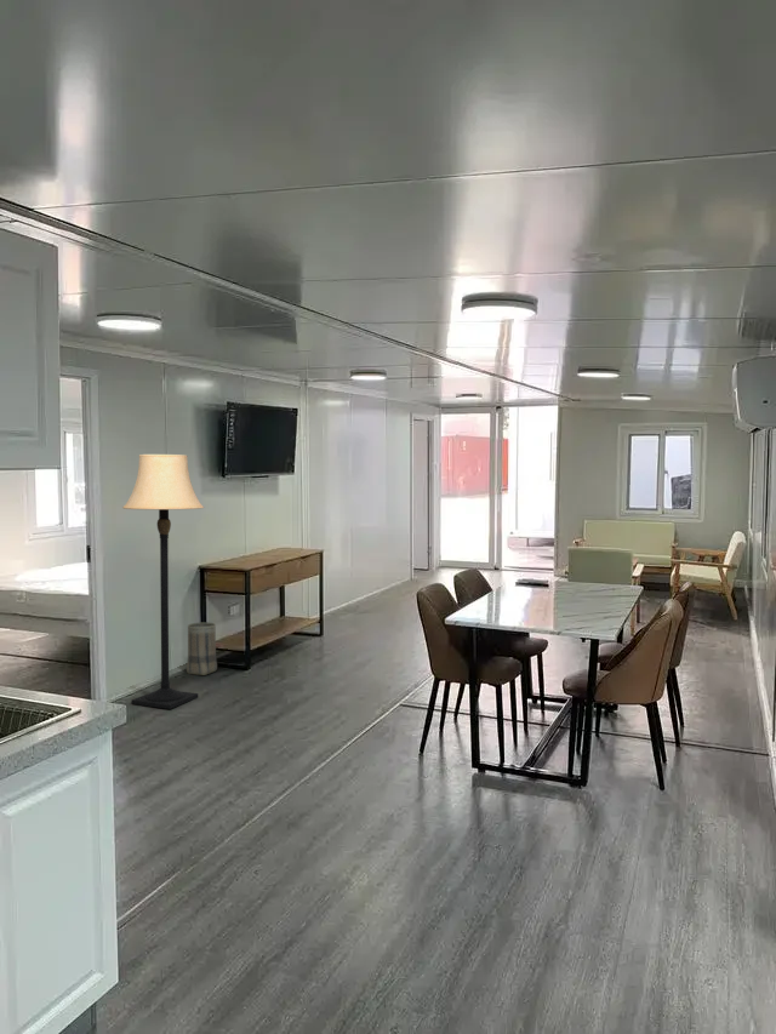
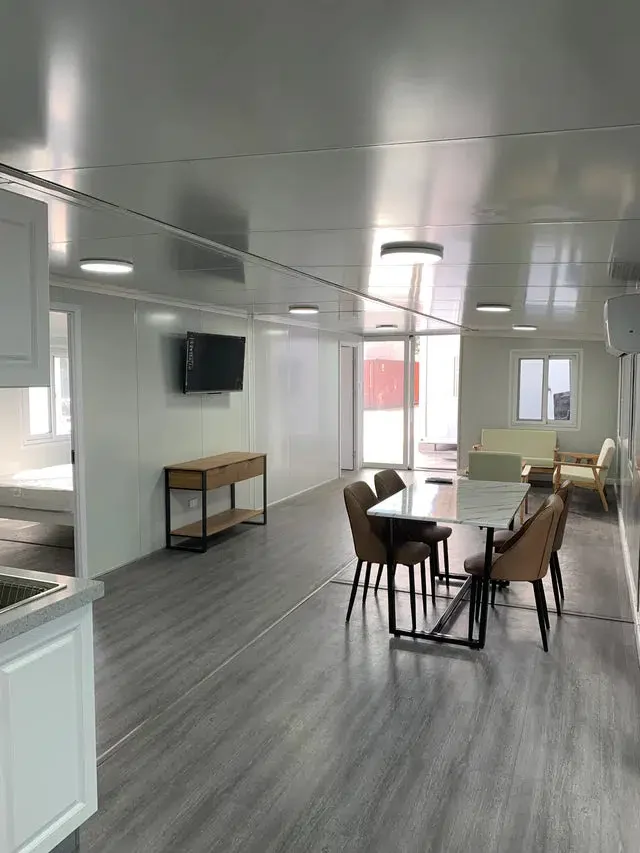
- lamp (164, 578)
- basket (201, 647)
